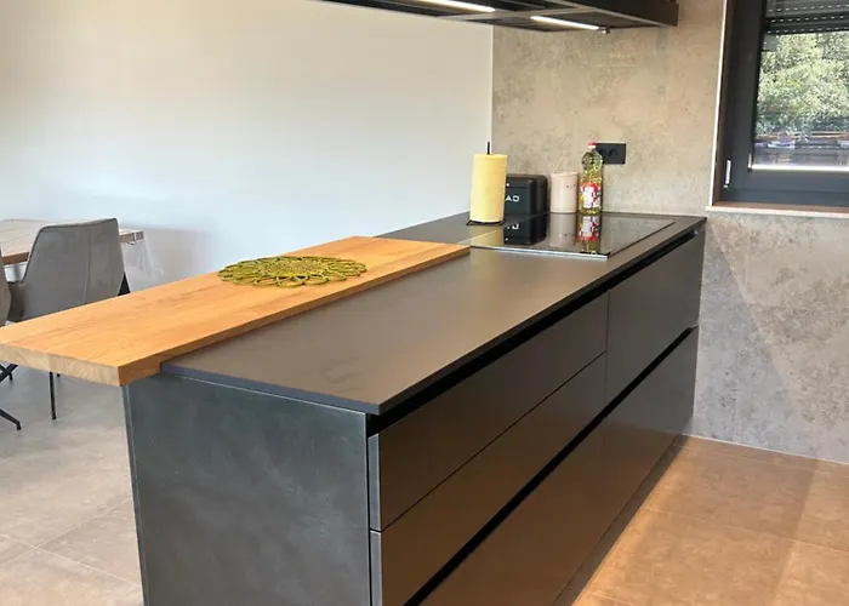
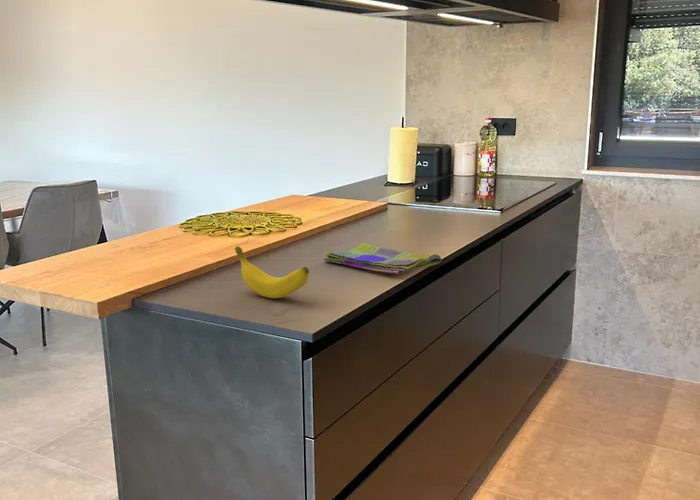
+ dish towel (383, 257)
+ banana (271, 276)
